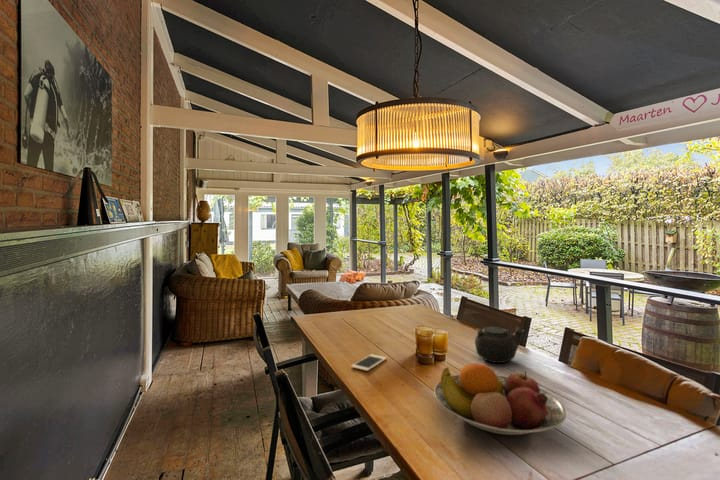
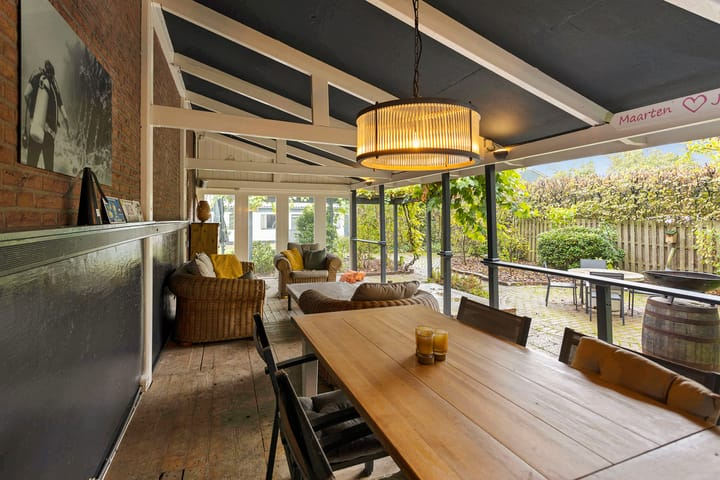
- fruit bowl (495, 392)
- teapot (499, 344)
- cell phone (369, 362)
